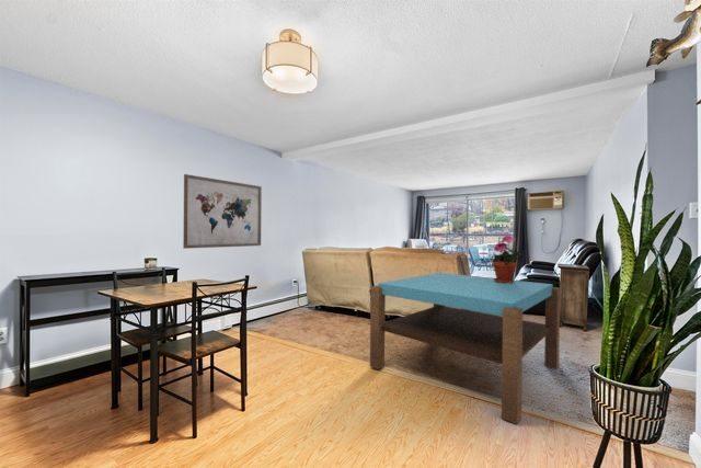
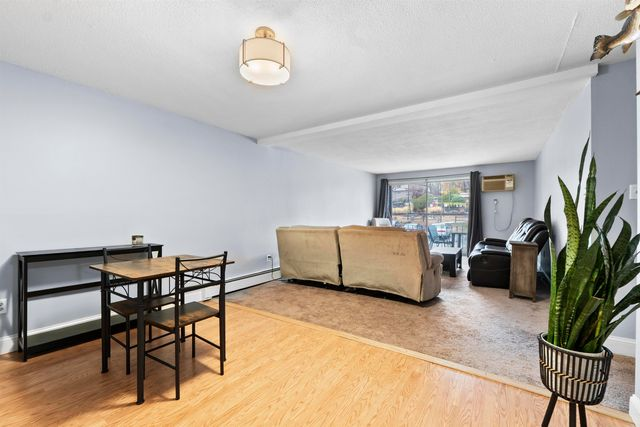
- coffee table (464, 324)
- potted plant (505, 258)
- wall art (227, 214)
